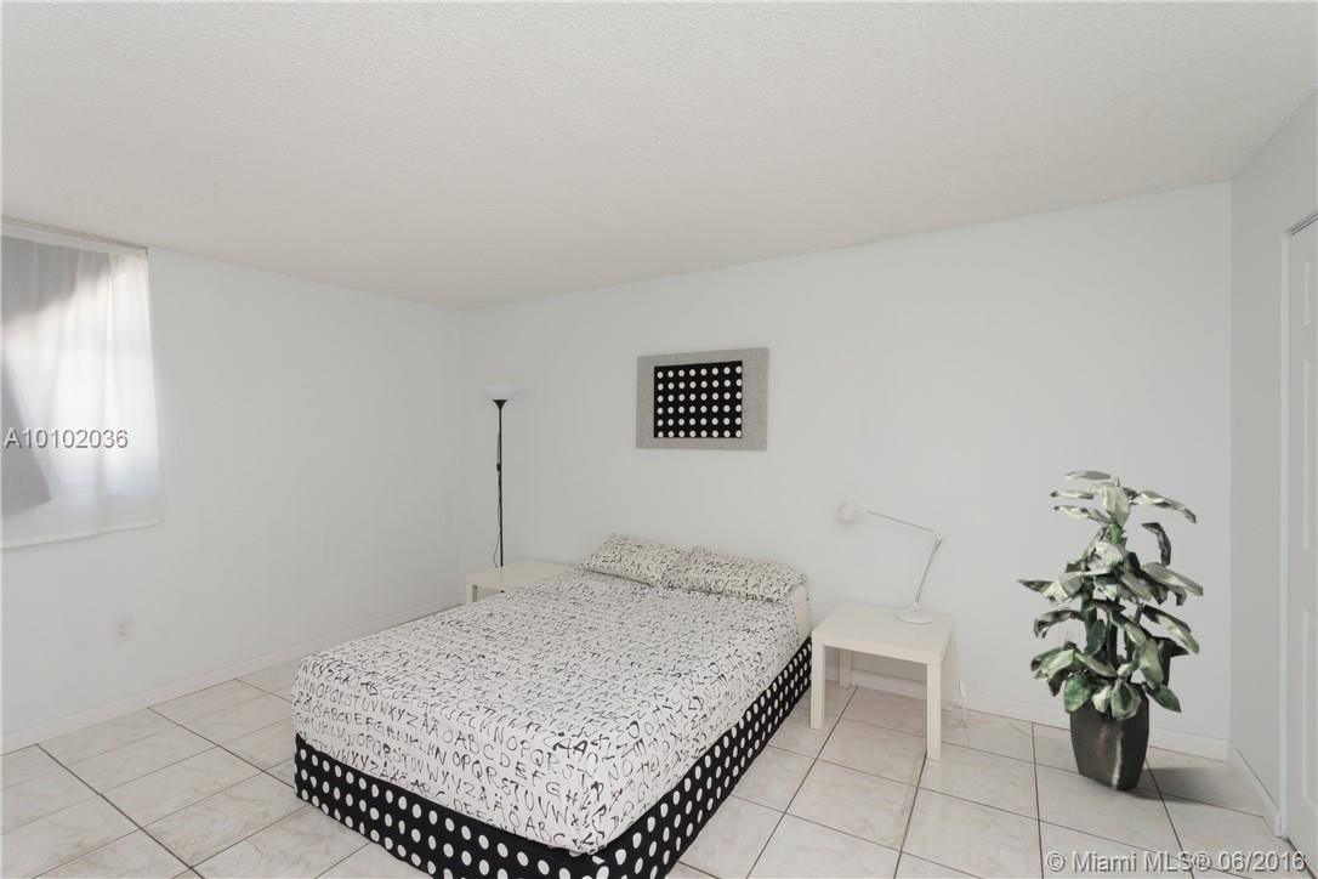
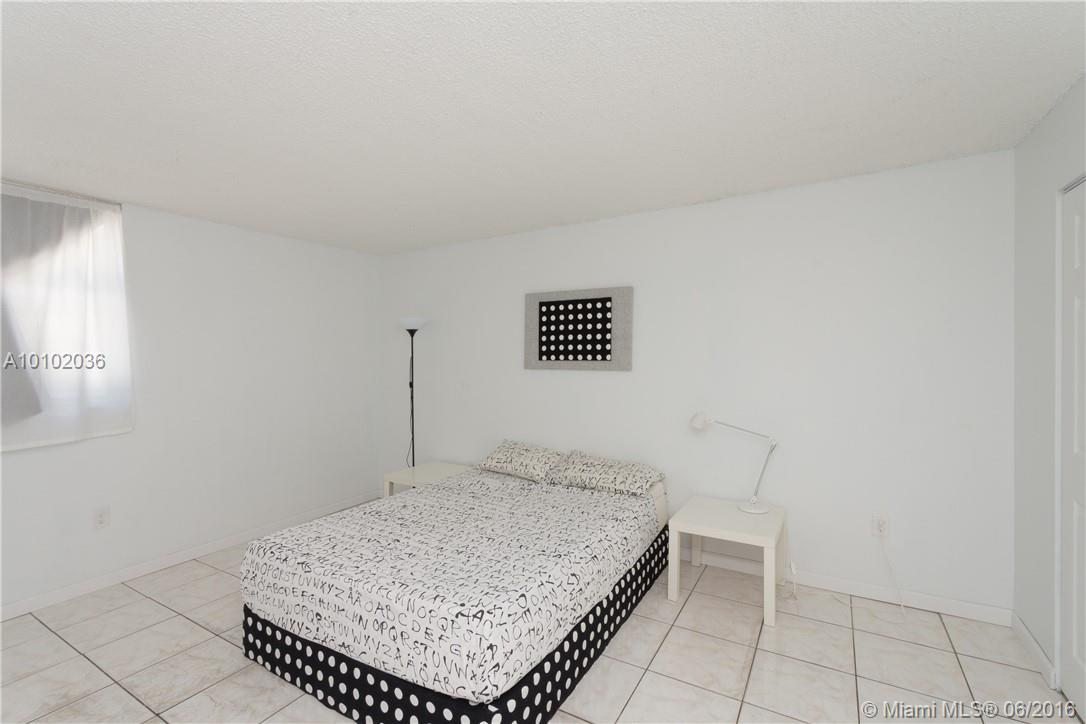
- indoor plant (1102, 622)
